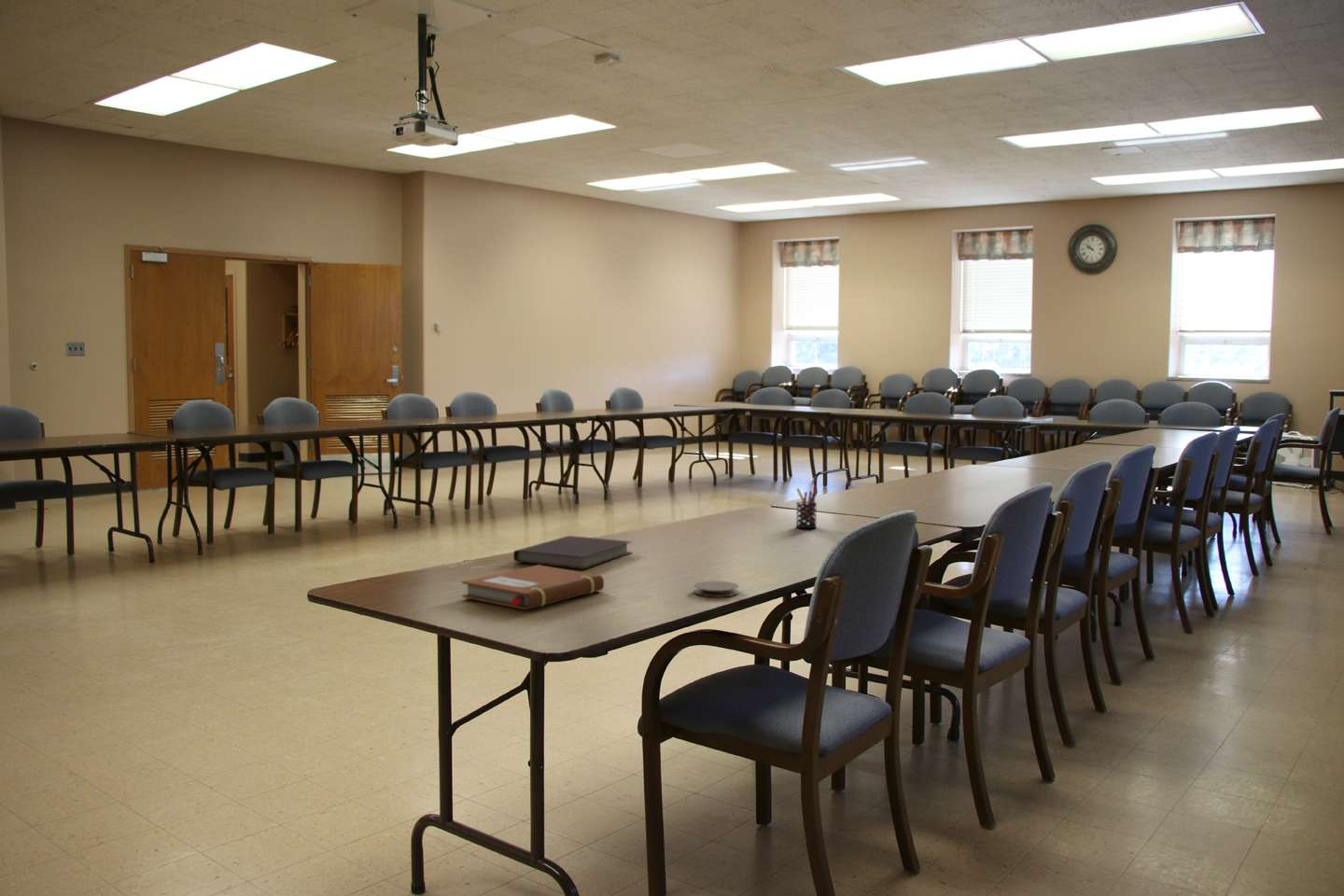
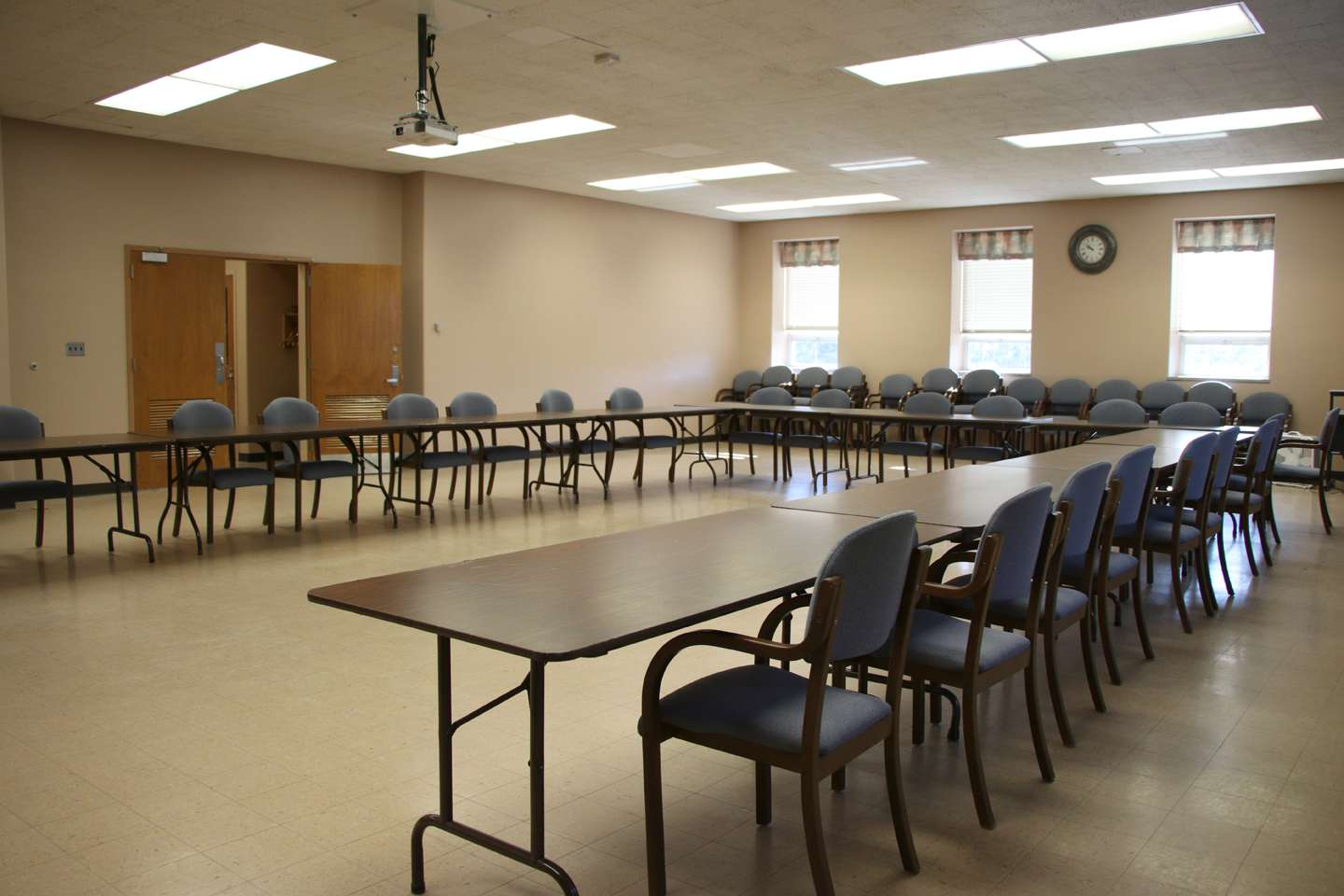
- coaster (716, 588)
- notebook (574, 551)
- notebook (532, 586)
- pen holder (808, 506)
